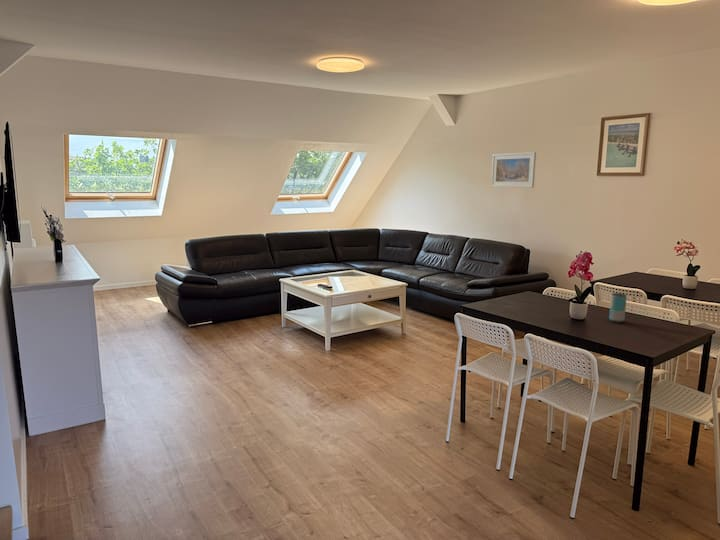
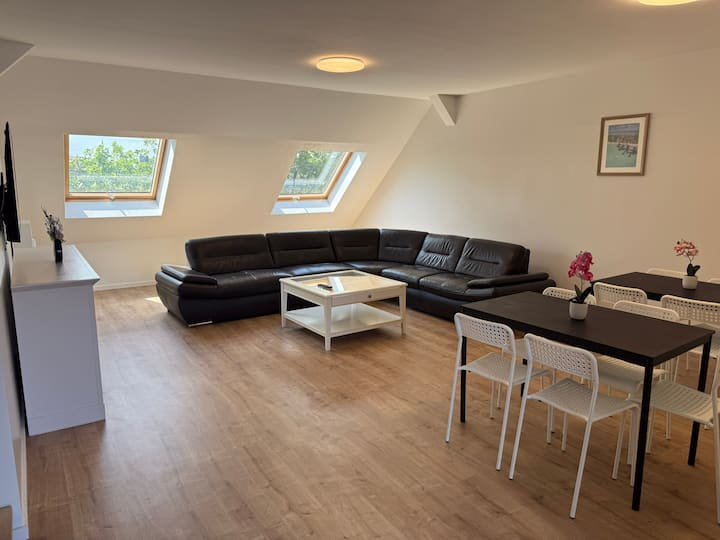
- beverage can (617, 307)
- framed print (512, 170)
